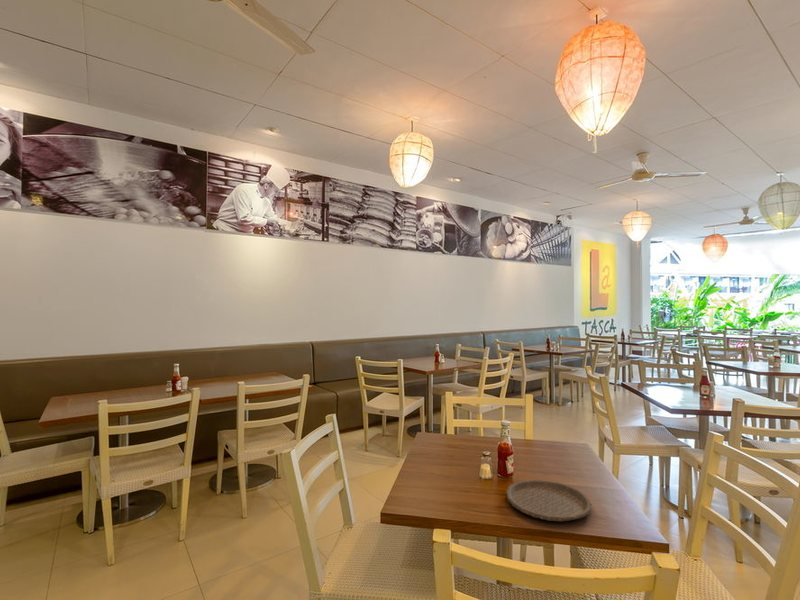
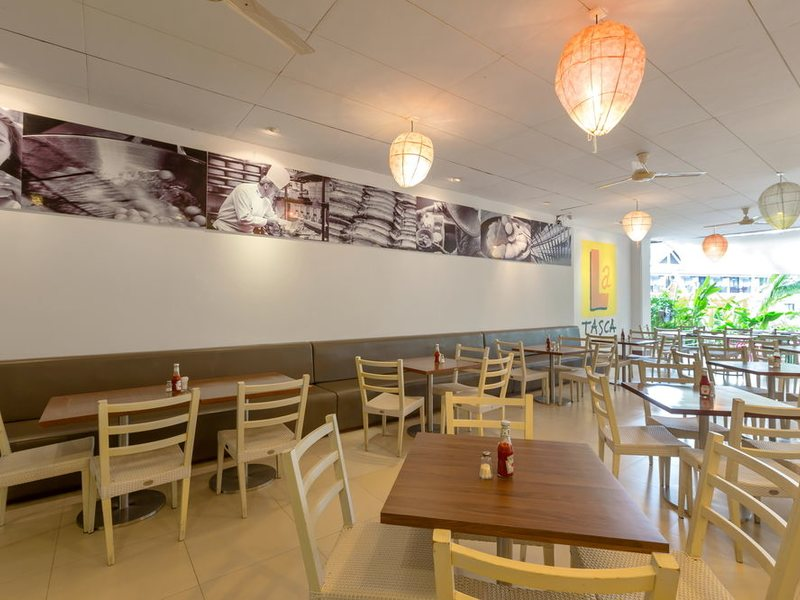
- plate (547, 499)
